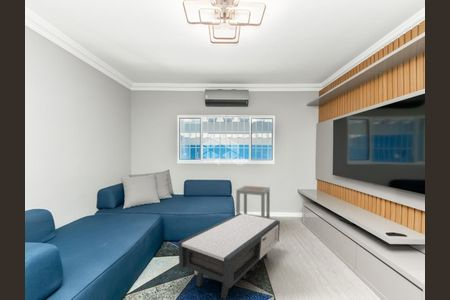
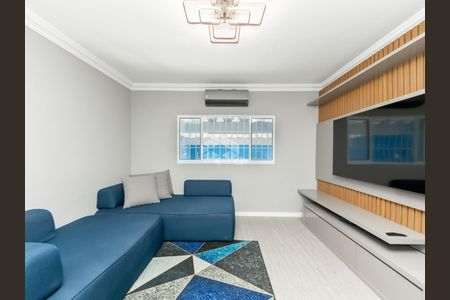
- side table (246, 205)
- coffee table (235, 249)
